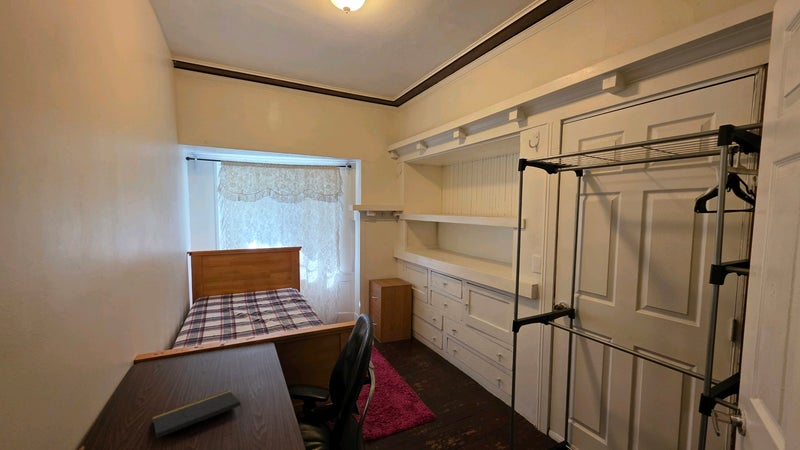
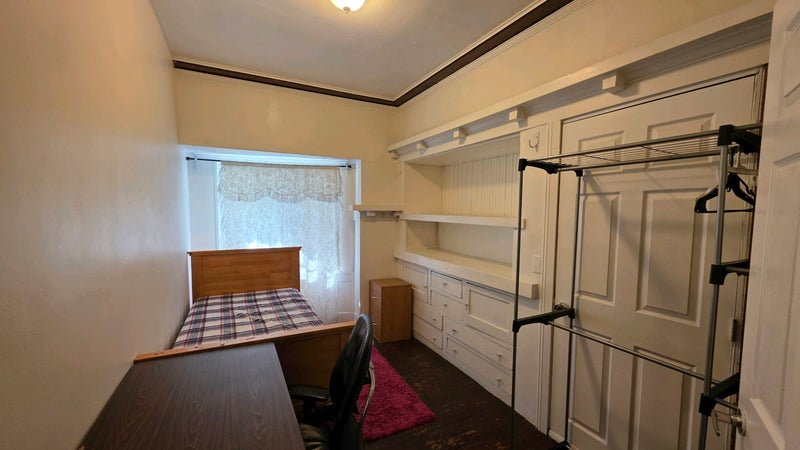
- notepad (197, 411)
